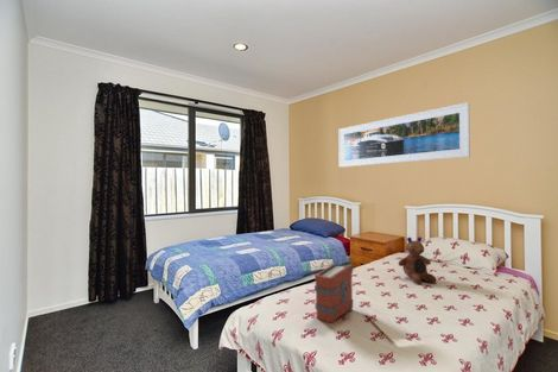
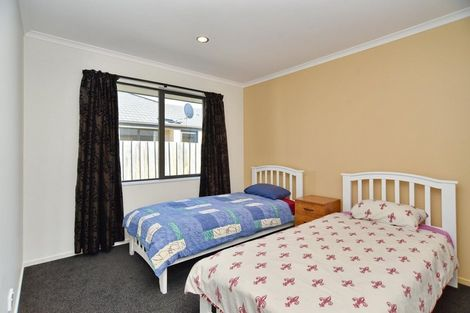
- book (334, 290)
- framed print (392, 140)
- toy (418, 258)
